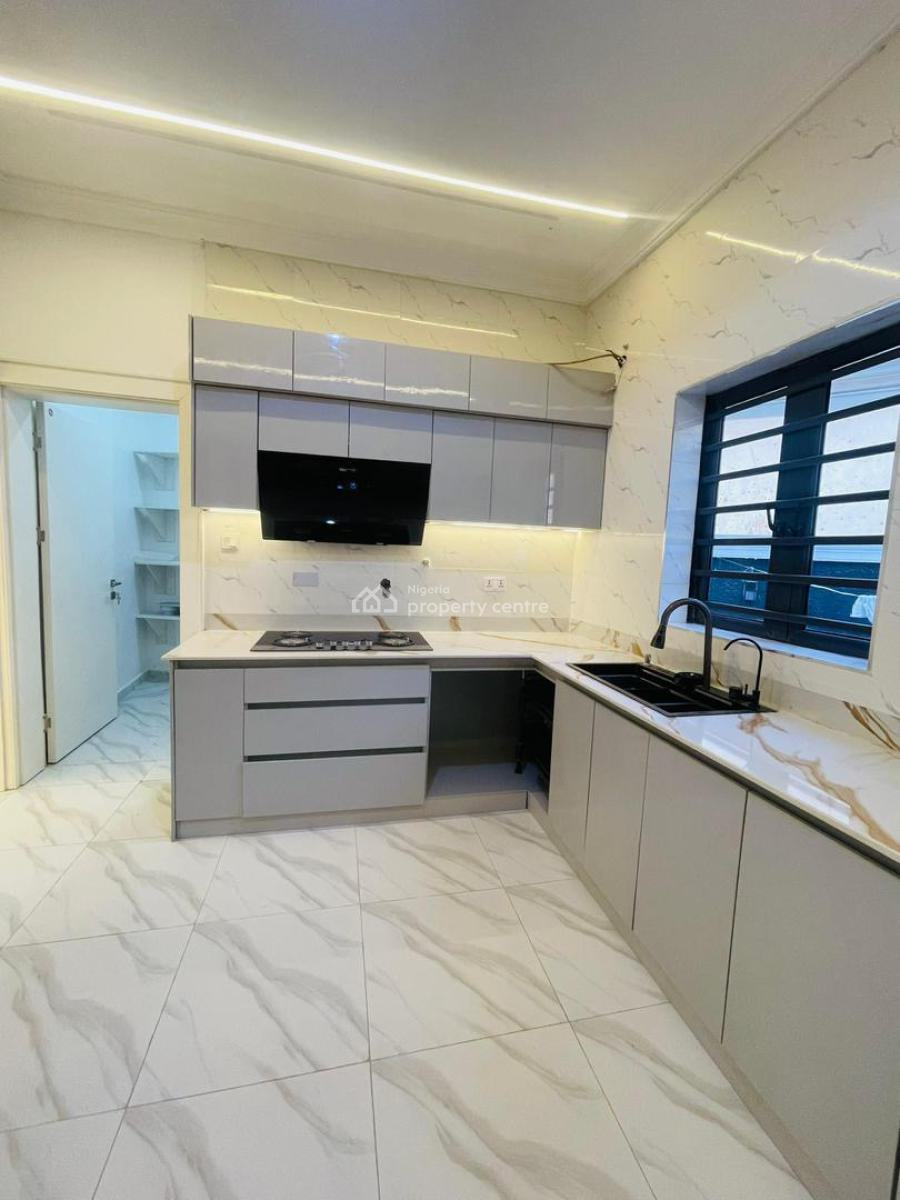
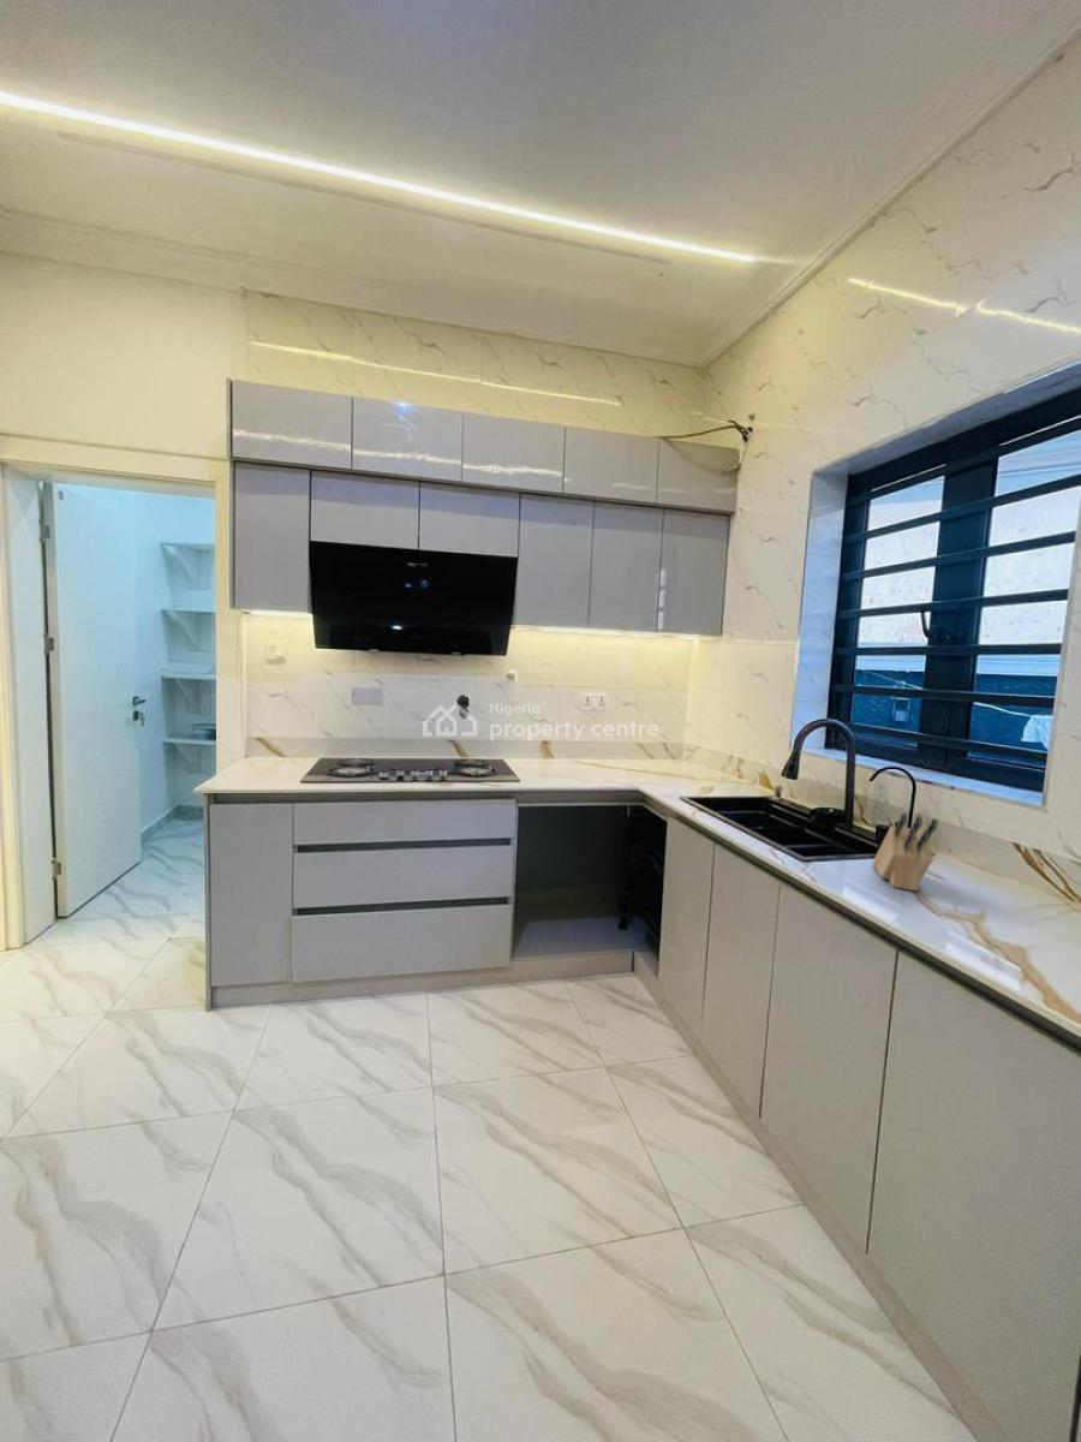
+ knife block (904, 844)
